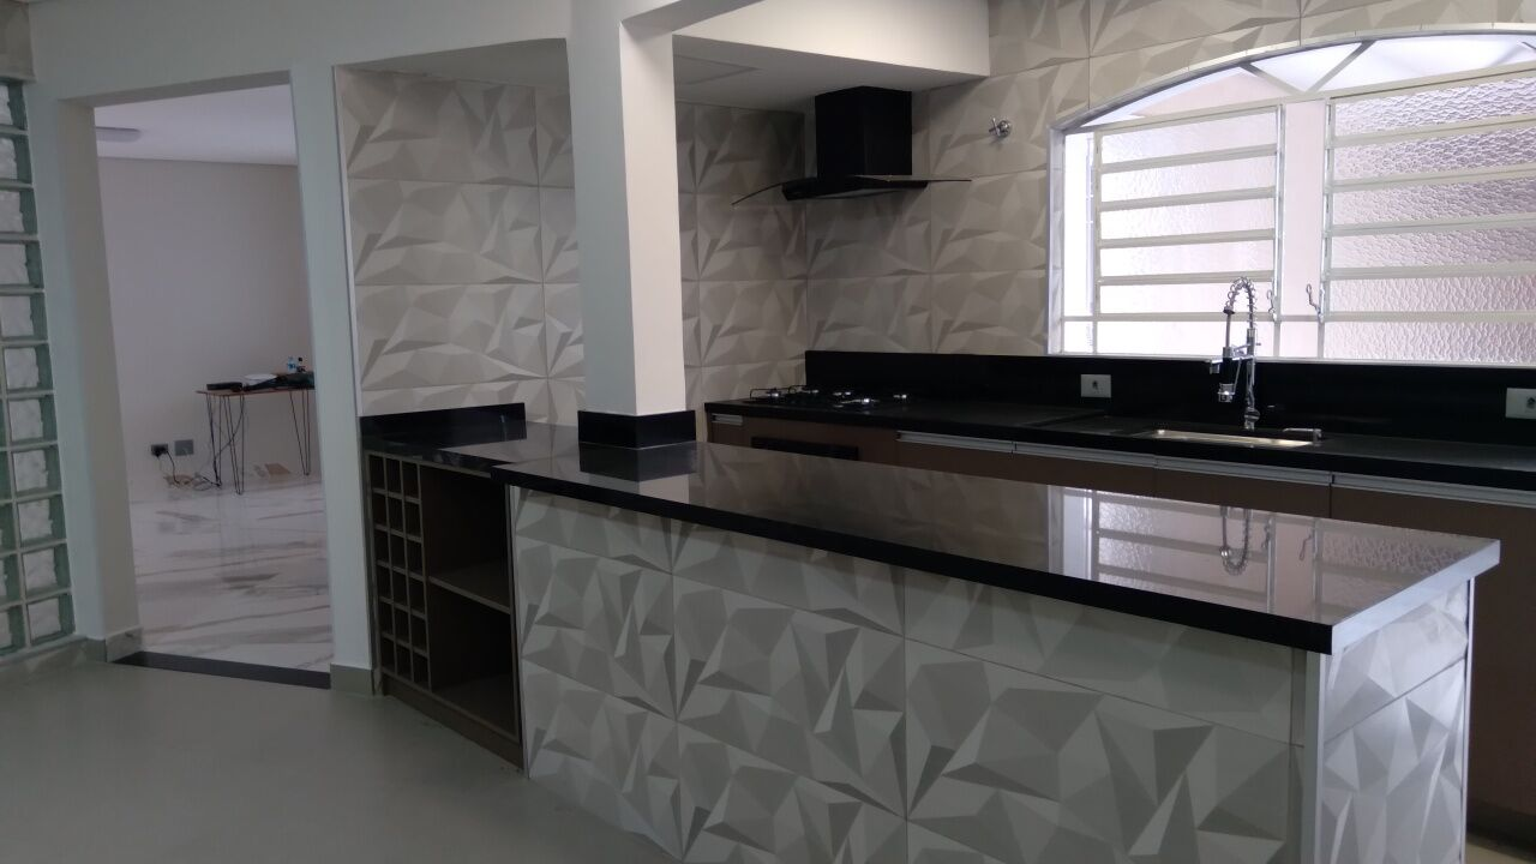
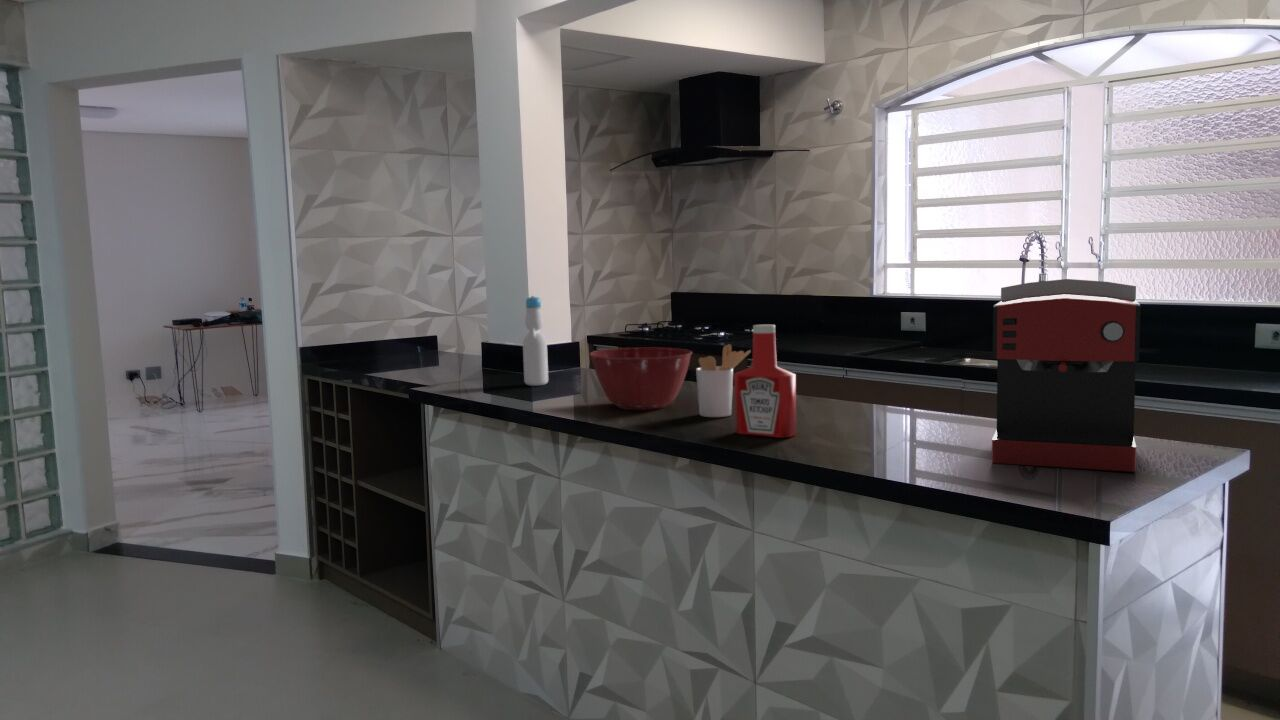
+ mixing bowl (641, 379)
+ utensil holder (722, 380)
+ coffee maker (1064, 369)
+ soap bottle (764, 379)
+ bottle (534, 340)
